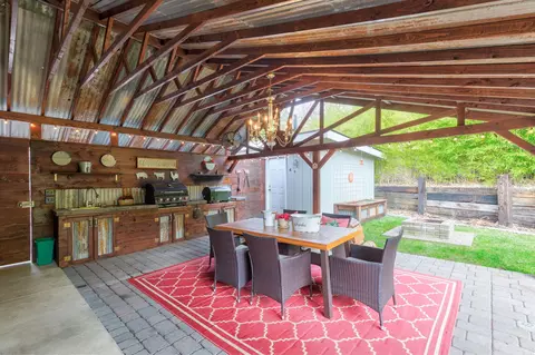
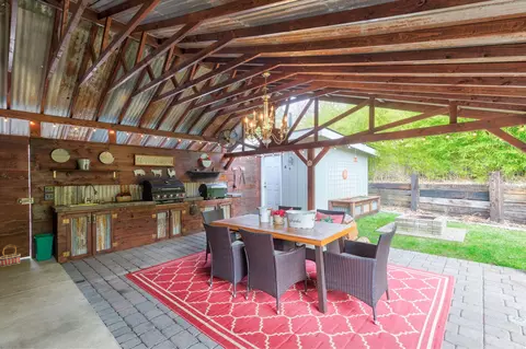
+ basket (10, 255)
